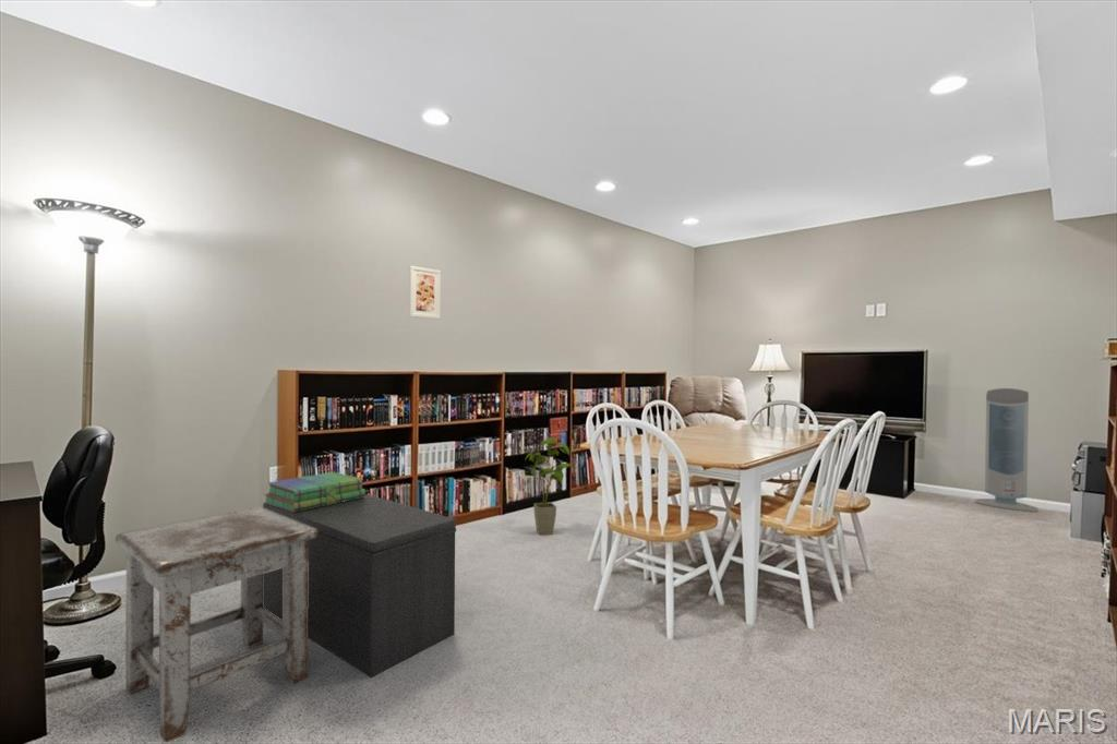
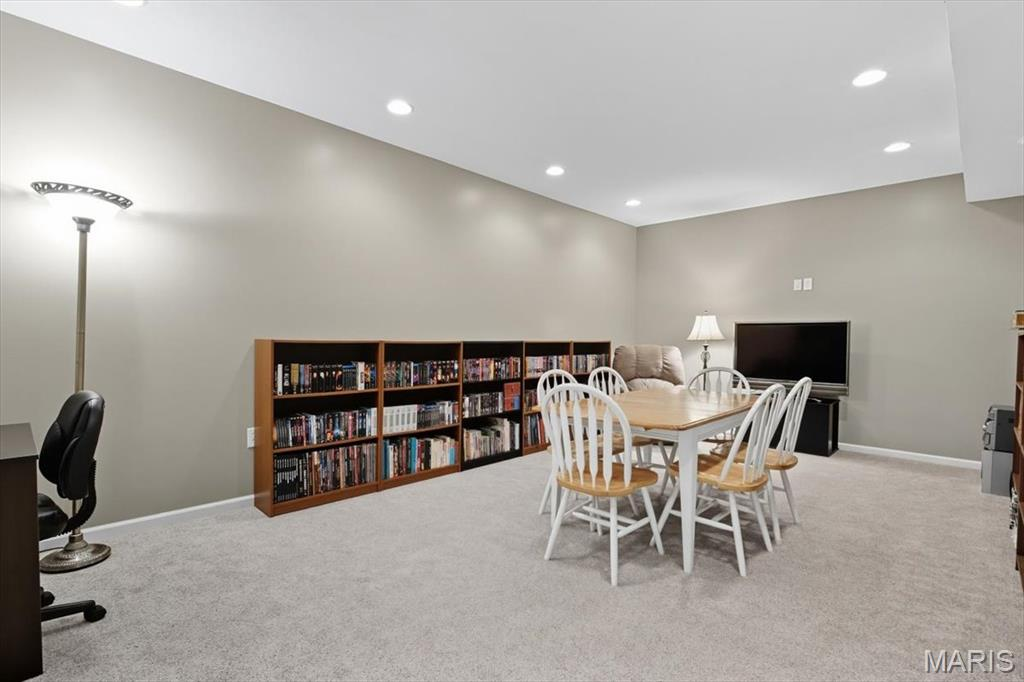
- stool (220, 613)
- bench (353, 565)
- stack of books (315, 490)
- house plant (550, 484)
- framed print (424, 292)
- air purifier (1006, 446)
